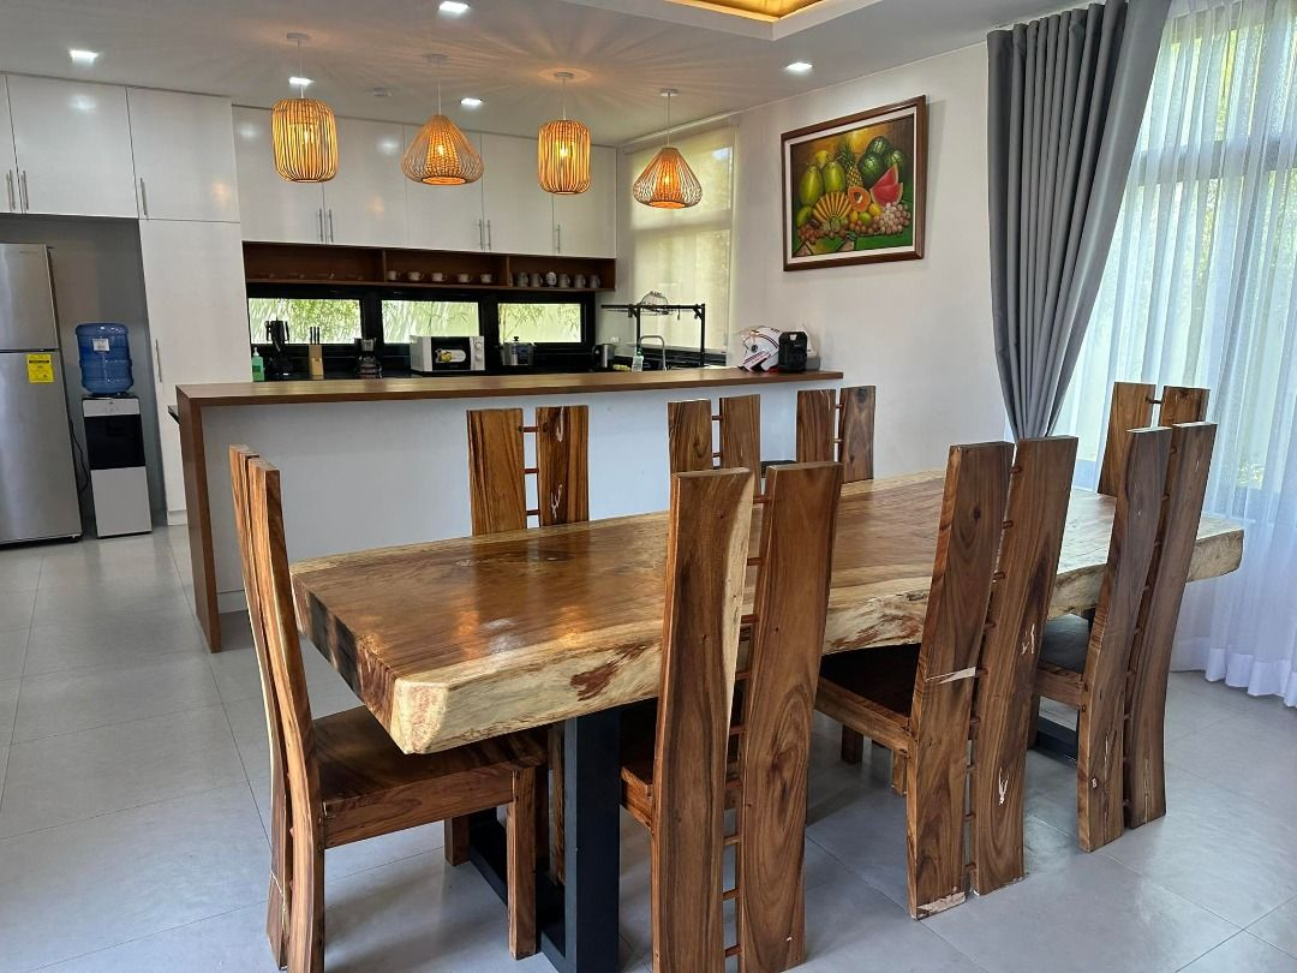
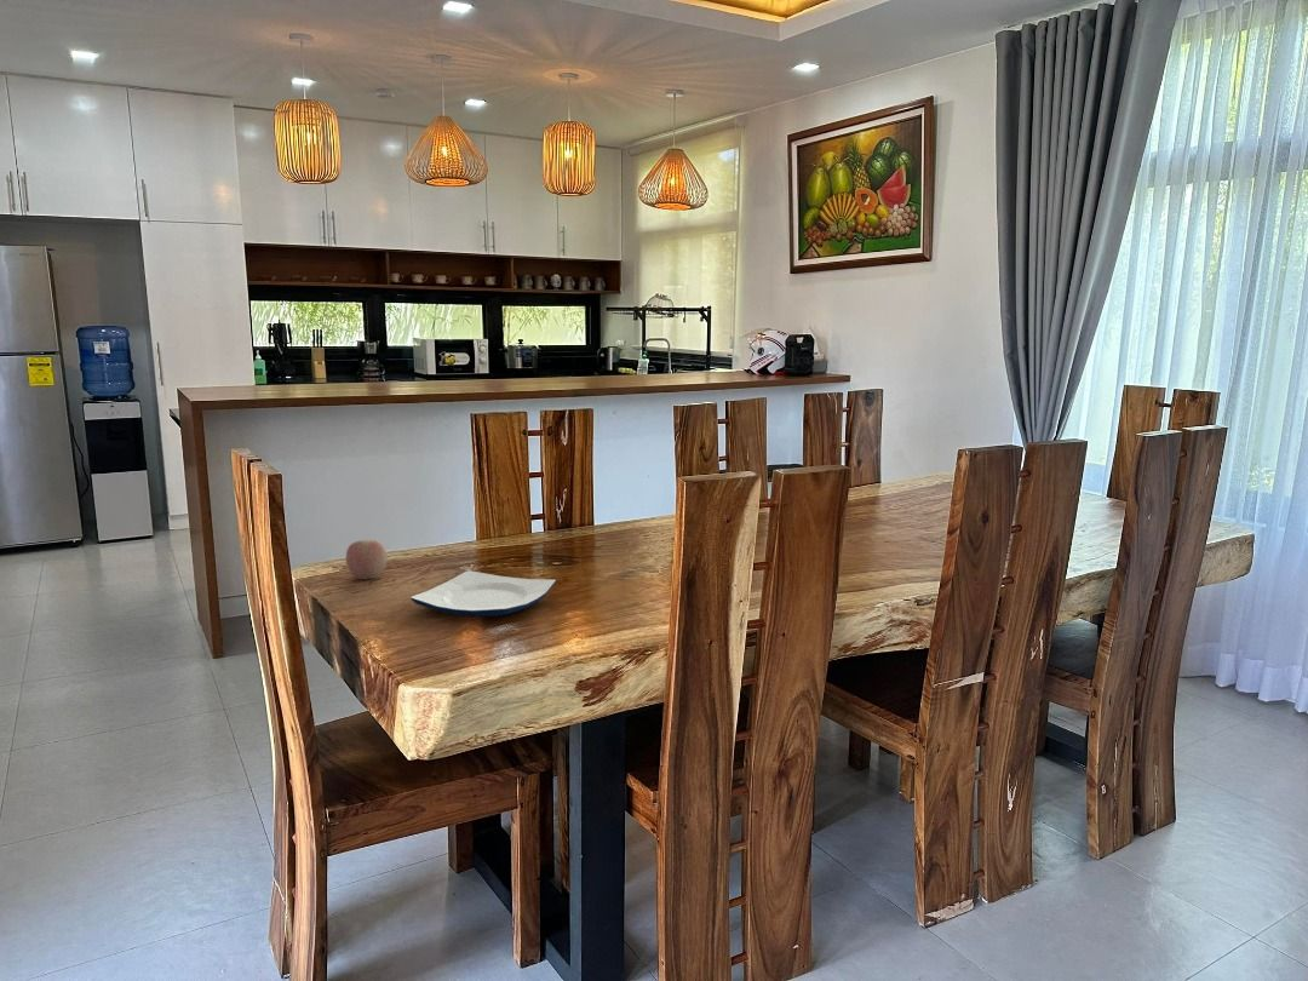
+ apple (366, 557)
+ plate (486, 595)
